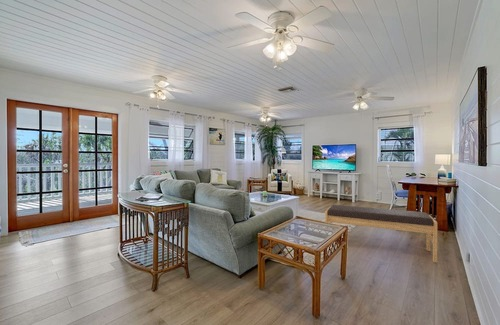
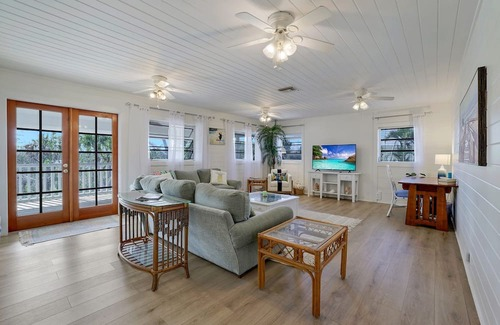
- bench (376, 227)
